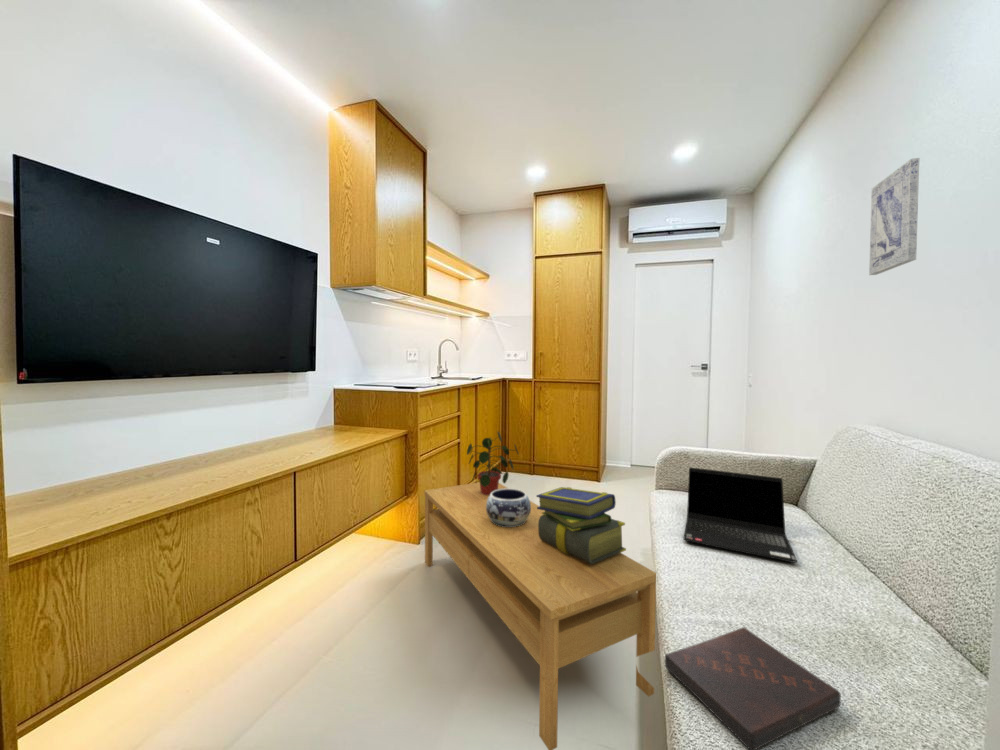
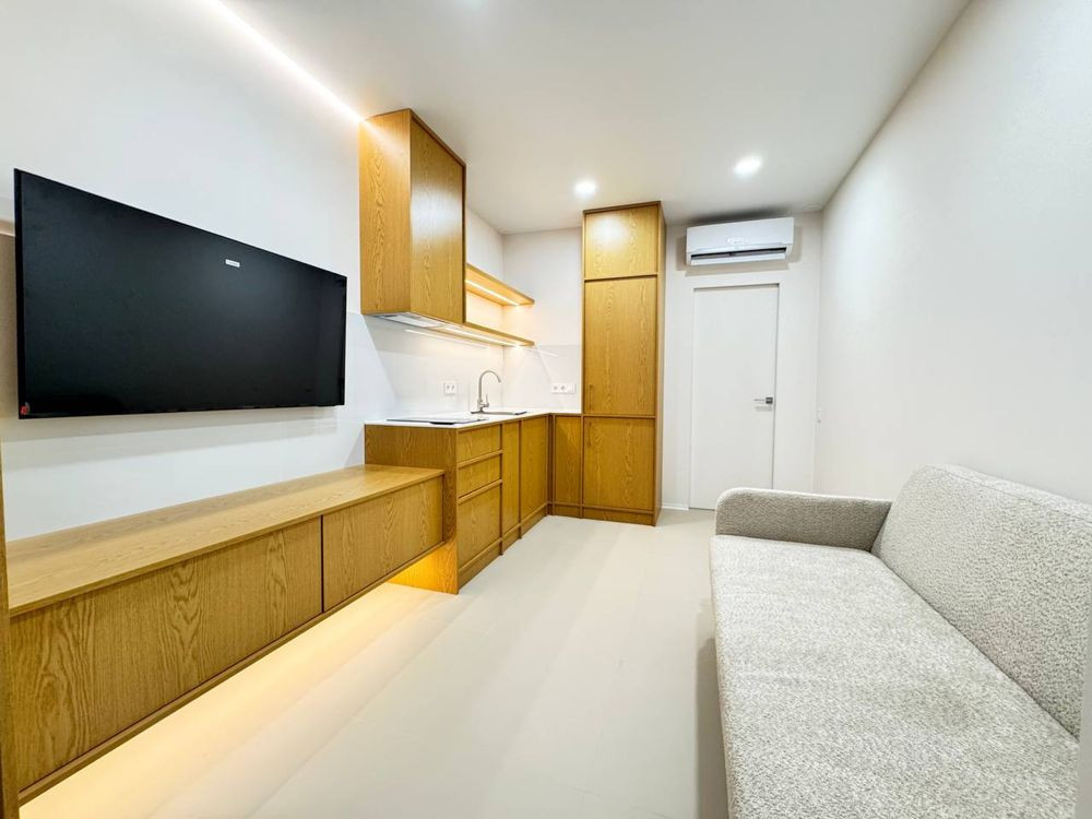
- wall art (892, 221)
- decorative bowl (508, 506)
- potted plant (494, 460)
- stack of books (576, 518)
- book (746, 678)
- laptop computer (734, 509)
- coffee table (511, 567)
